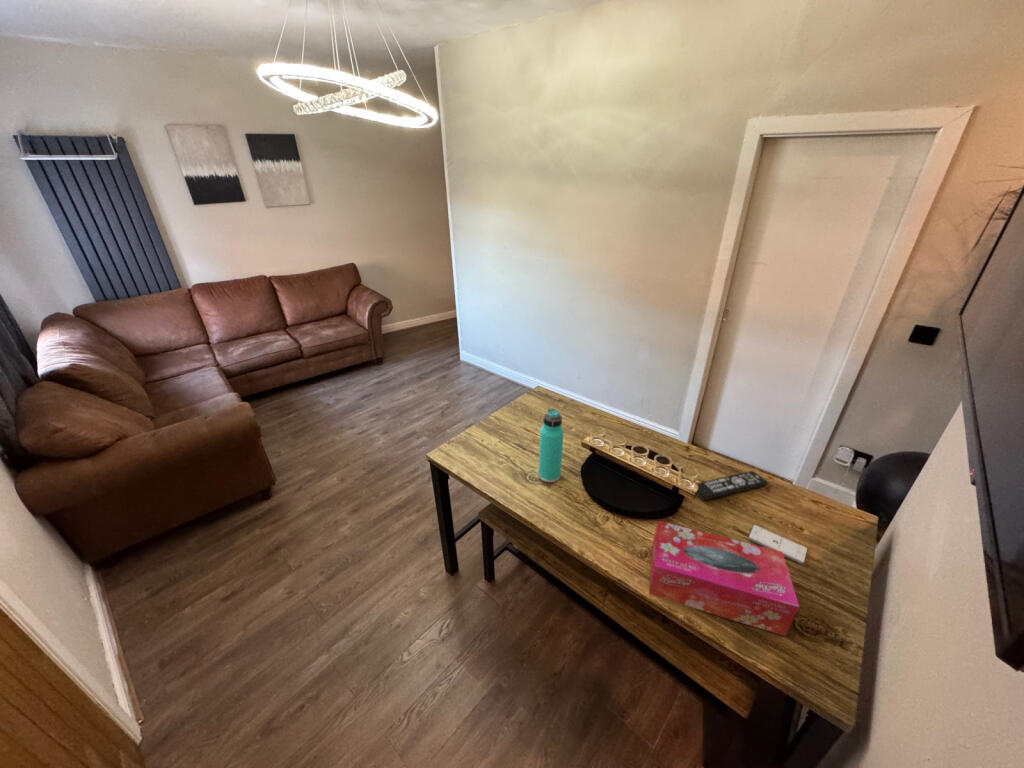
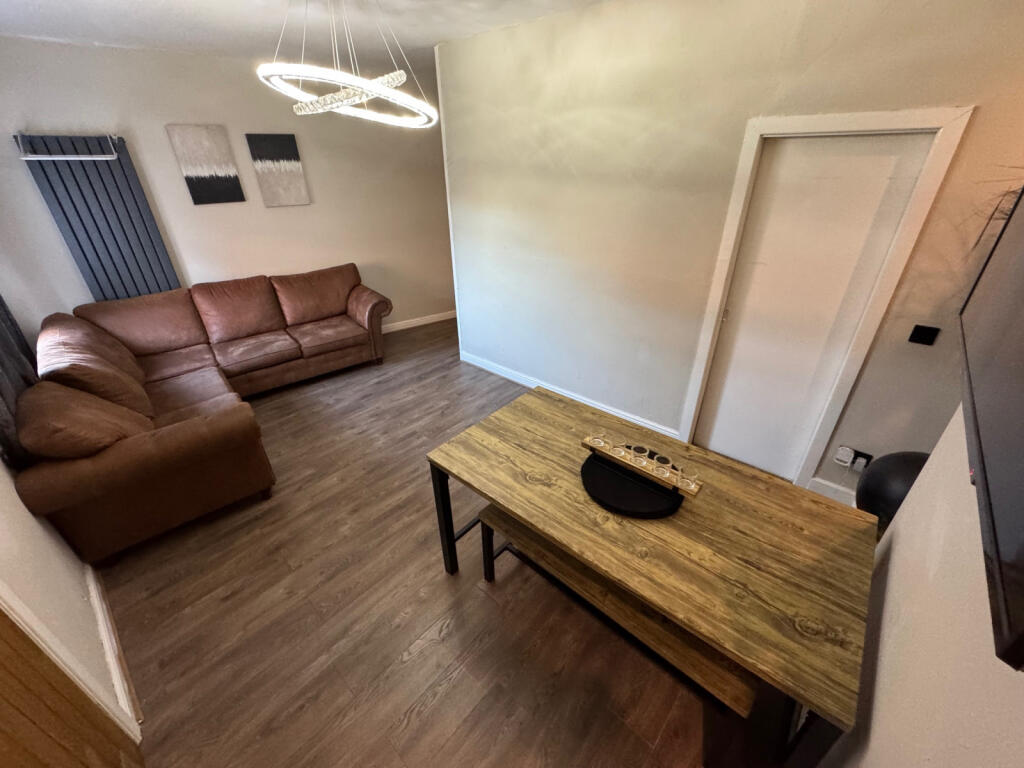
- remote control (729, 485)
- tissue box (715, 573)
- thermos bottle (551, 444)
- smartphone (777, 543)
